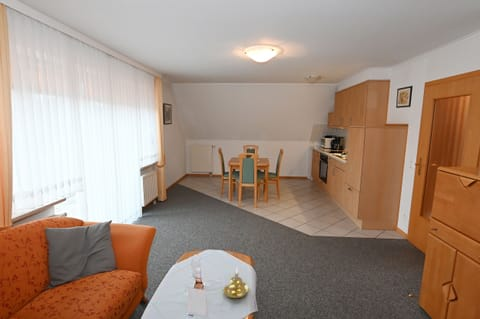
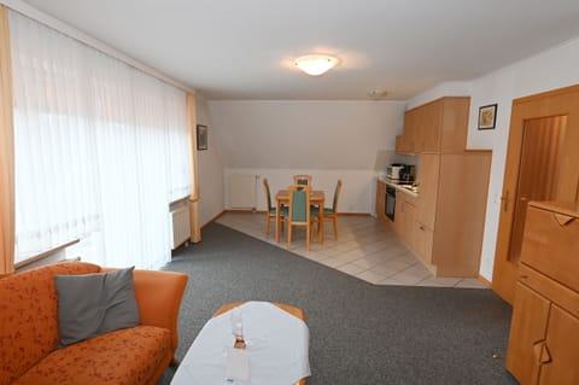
- candle holder (234, 280)
